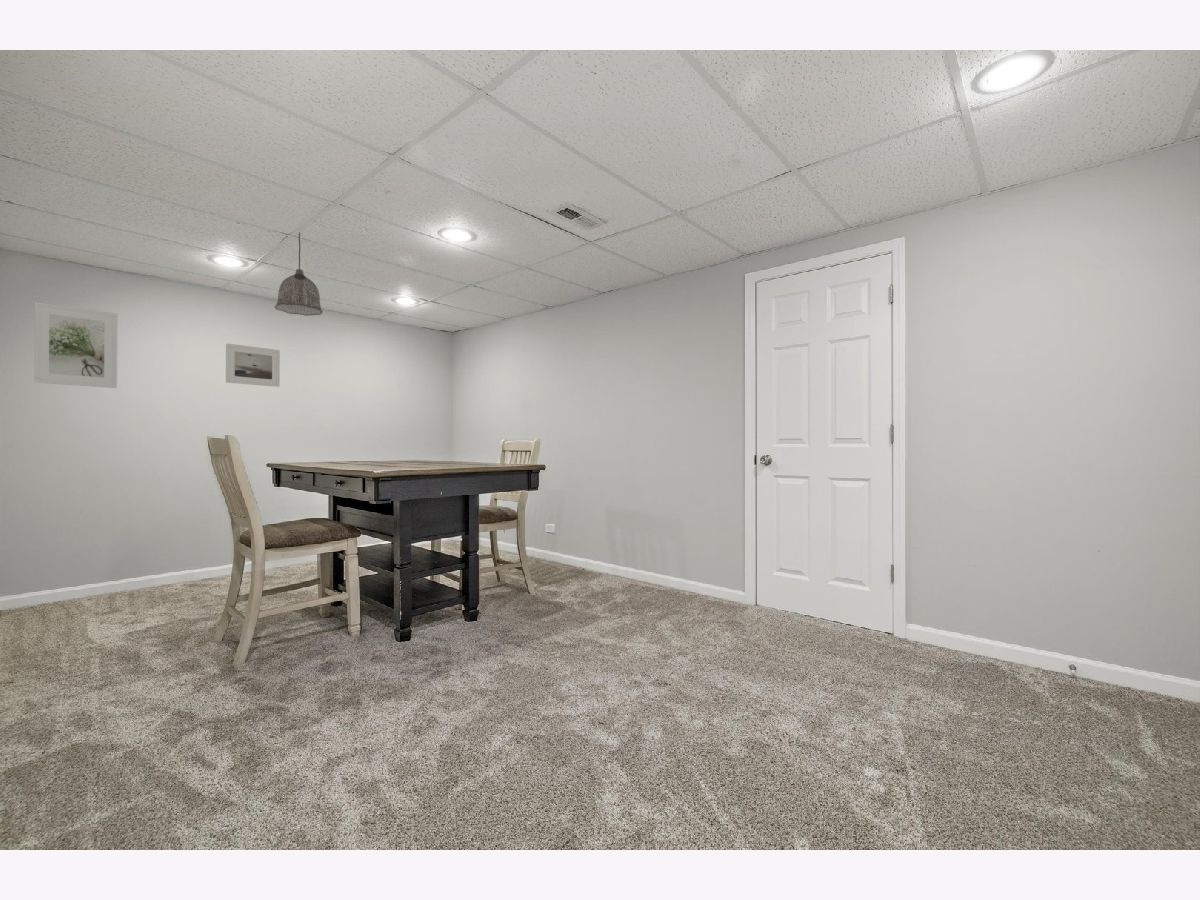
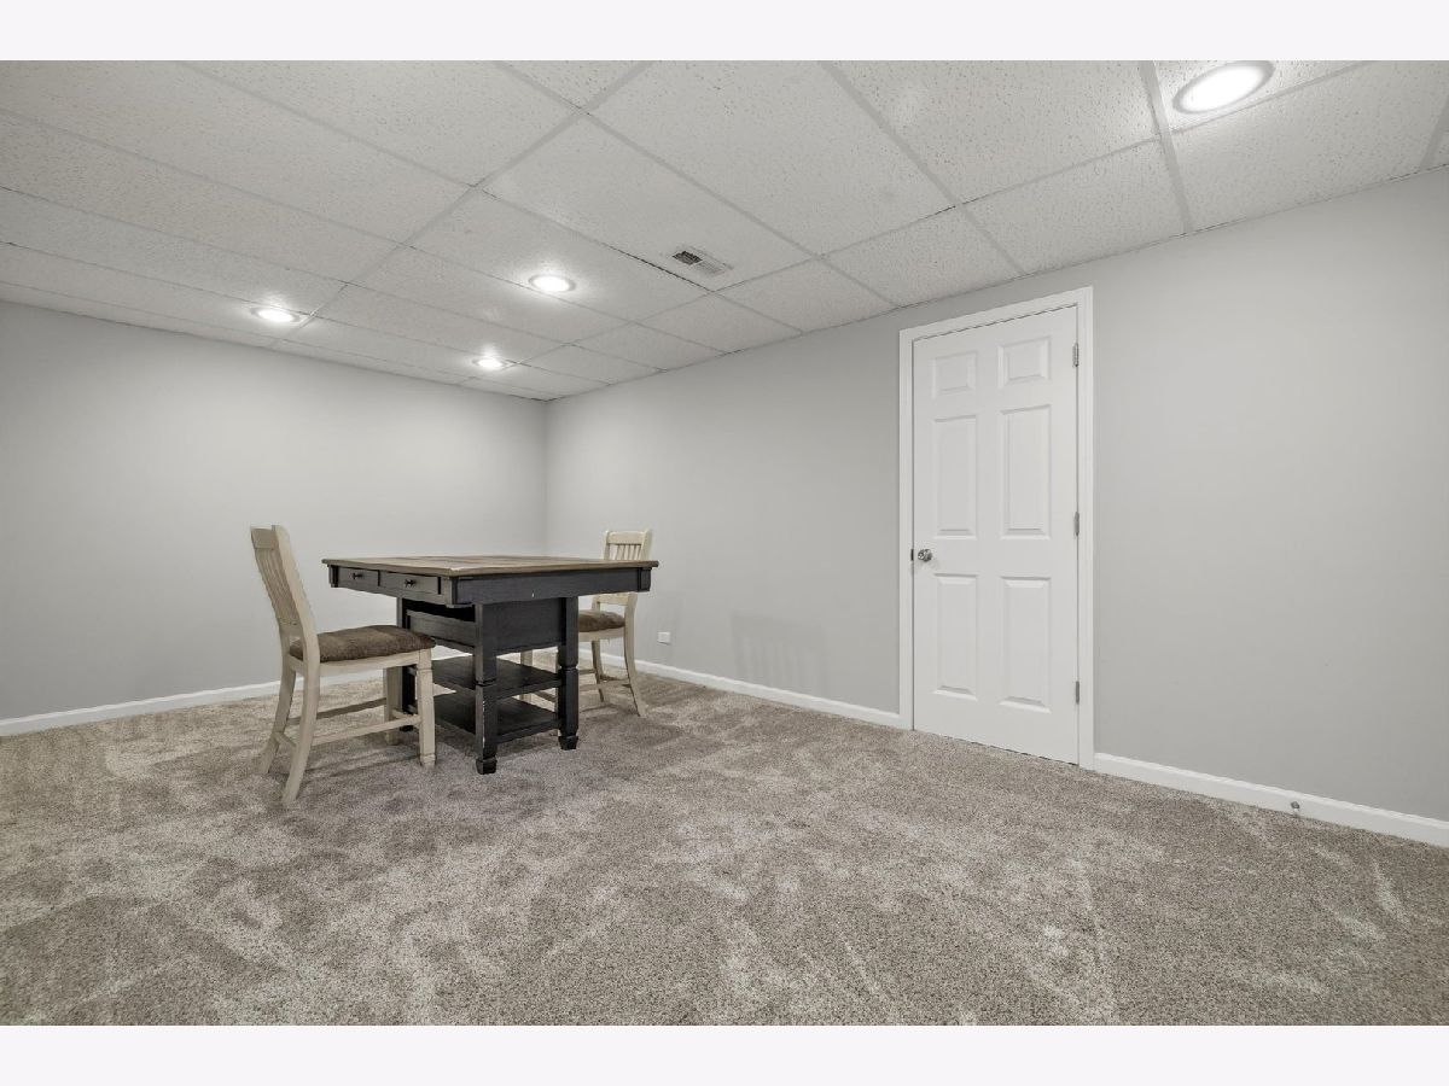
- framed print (77, 346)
- pendant lamp (299, 271)
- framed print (253, 365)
